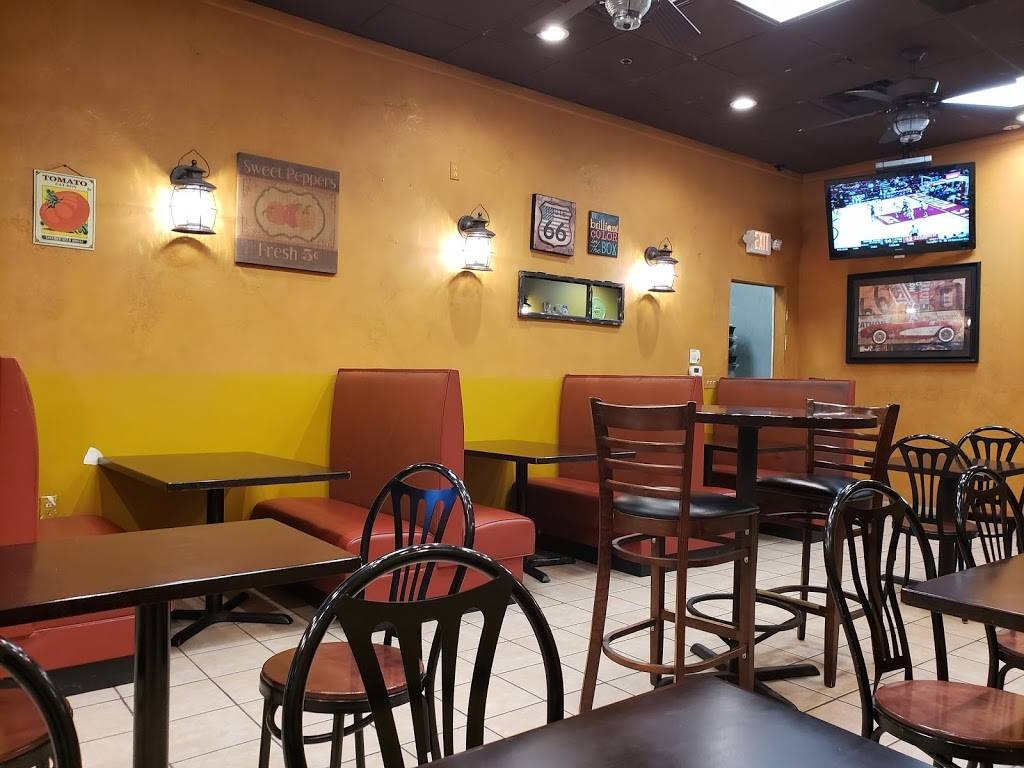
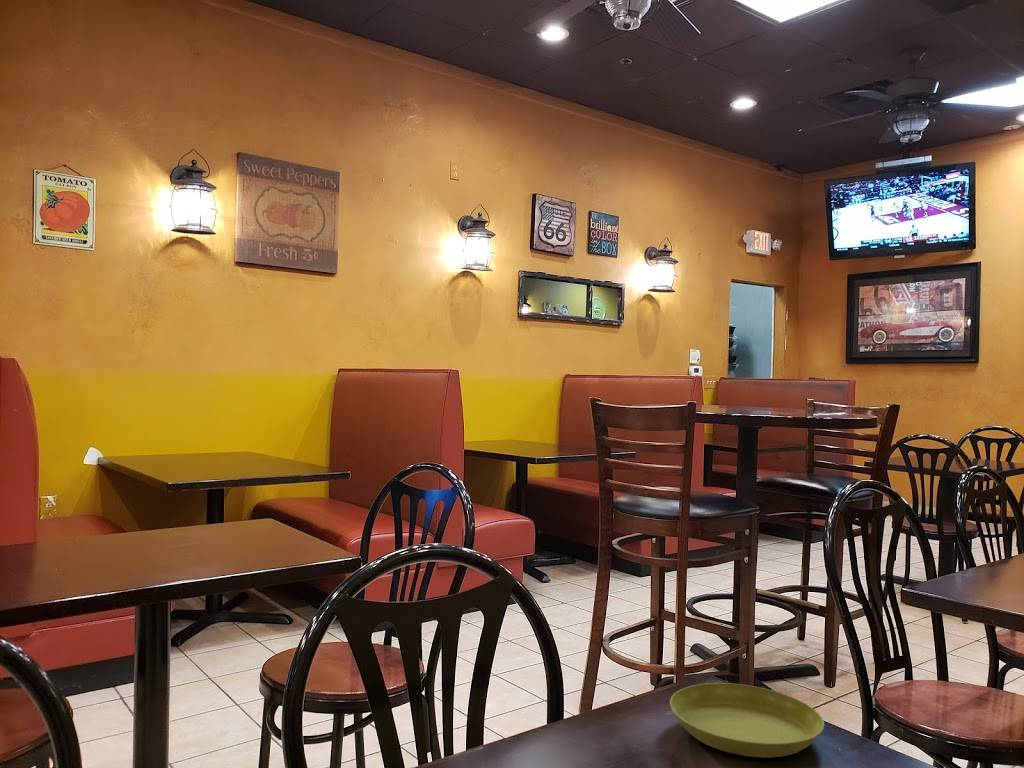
+ saucer (744, 721)
